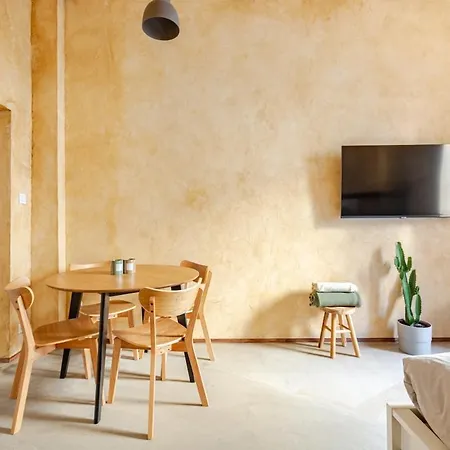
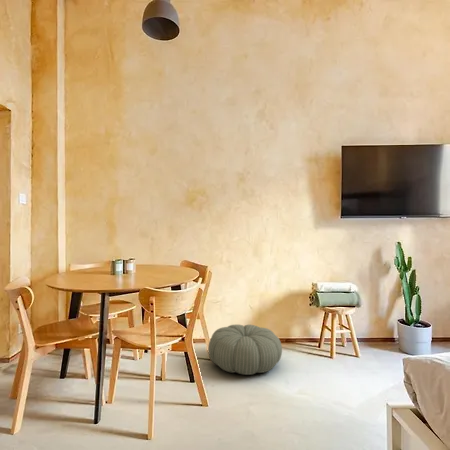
+ pouf (244, 347)
